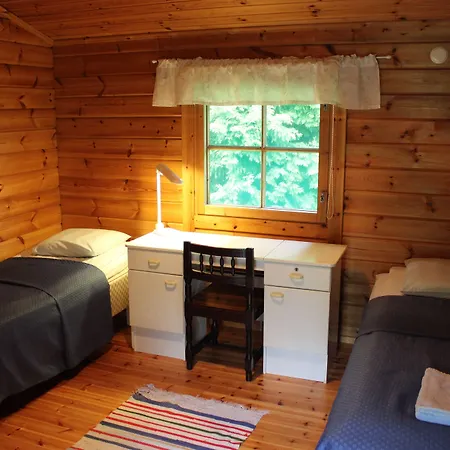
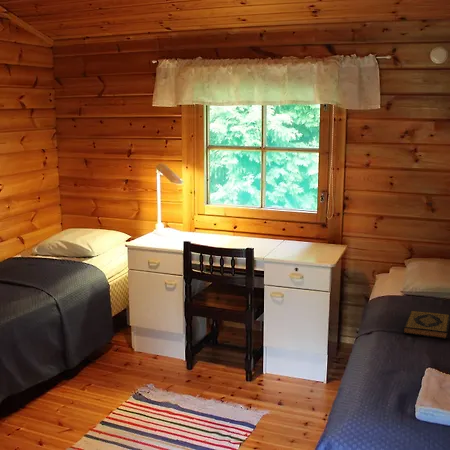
+ hardback book (427, 323)
